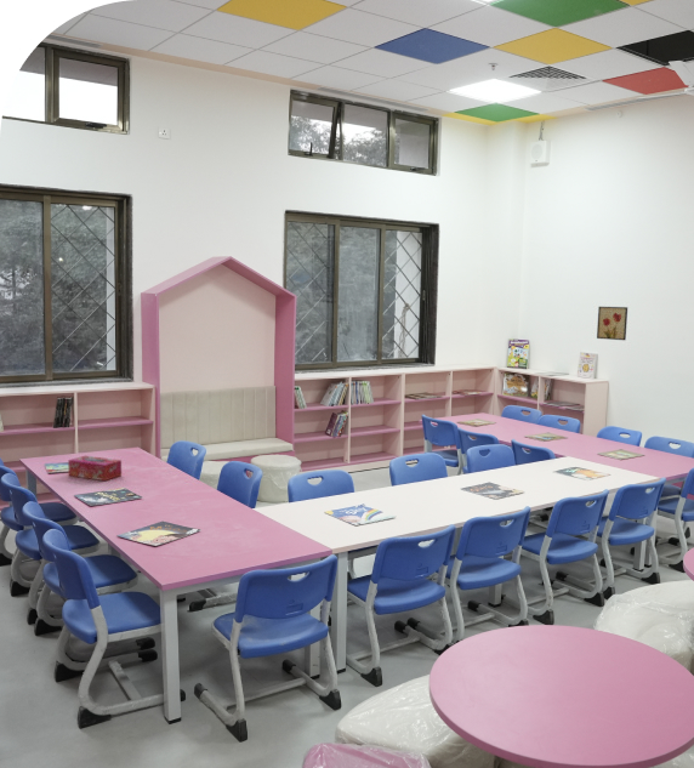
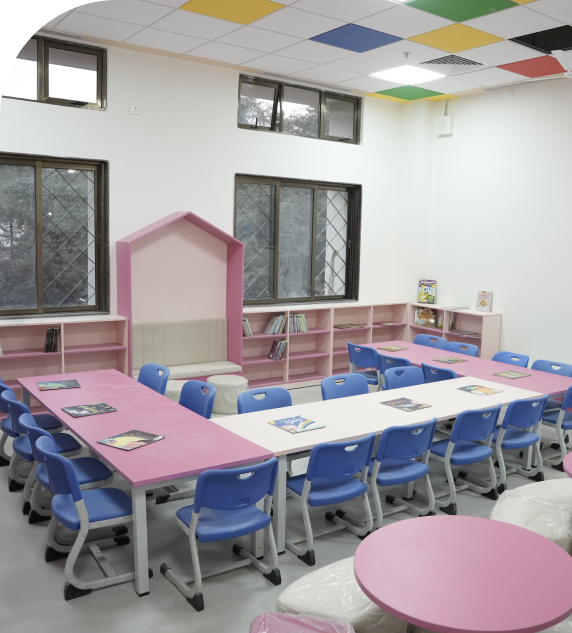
- tissue box (95, 467)
- wall art (611, 323)
